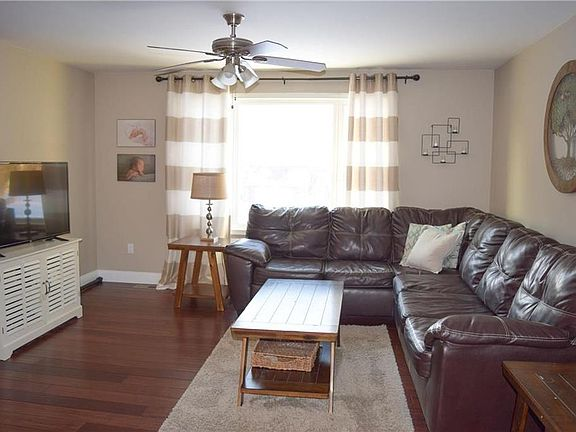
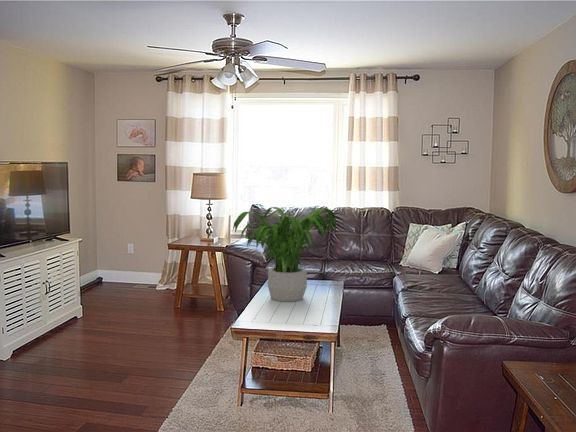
+ potted plant (284, 253)
